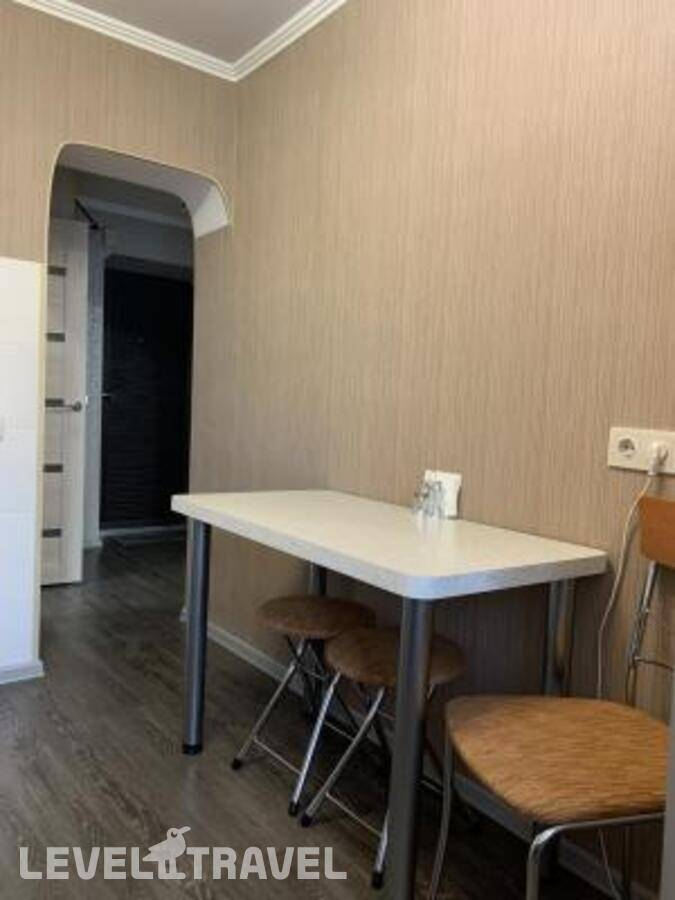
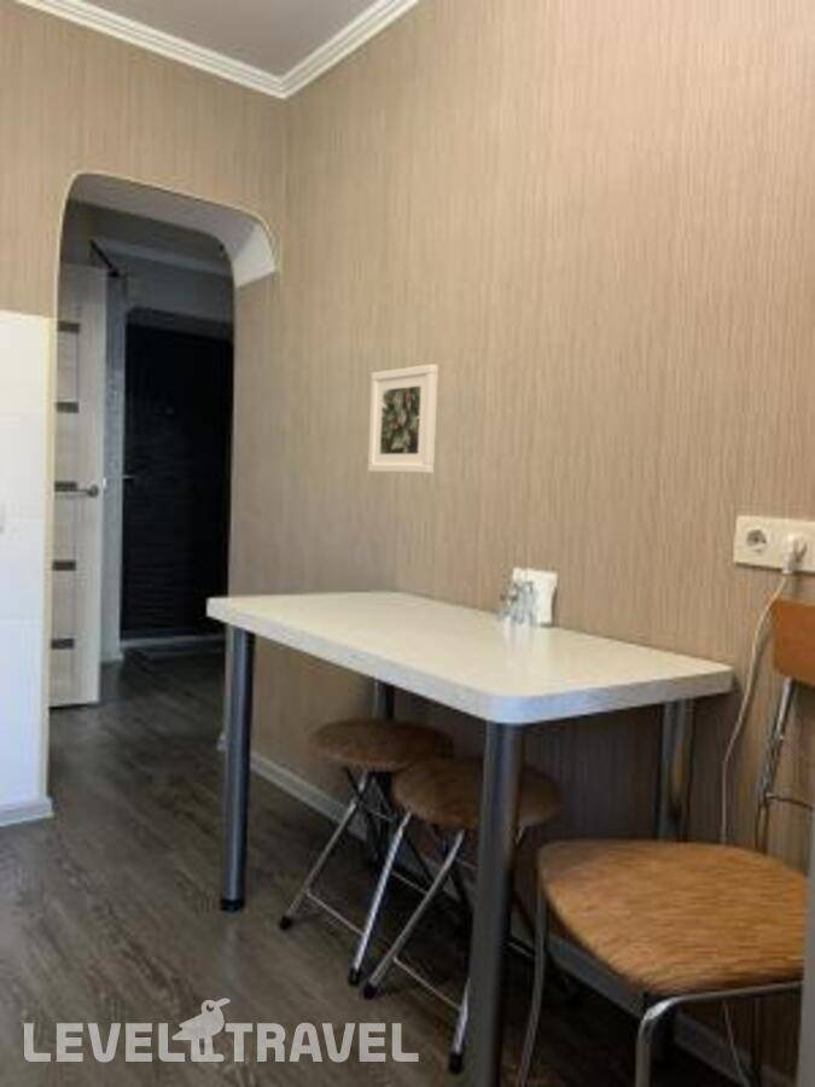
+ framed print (401, 420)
